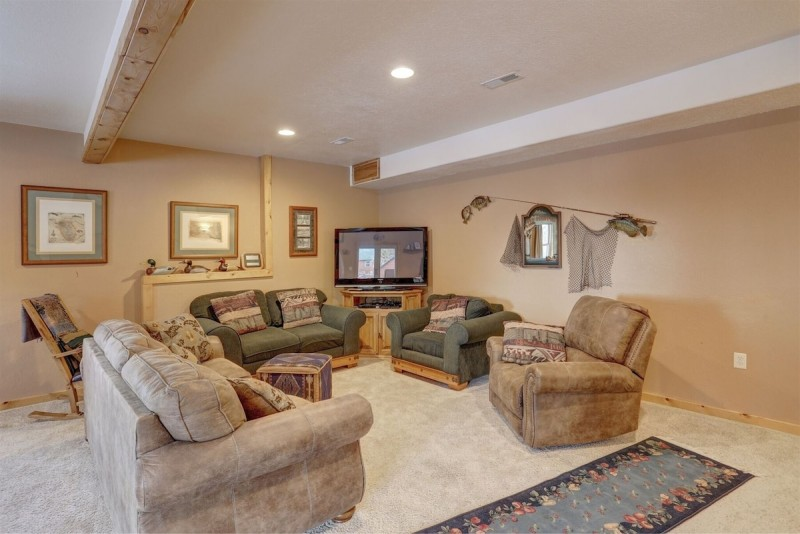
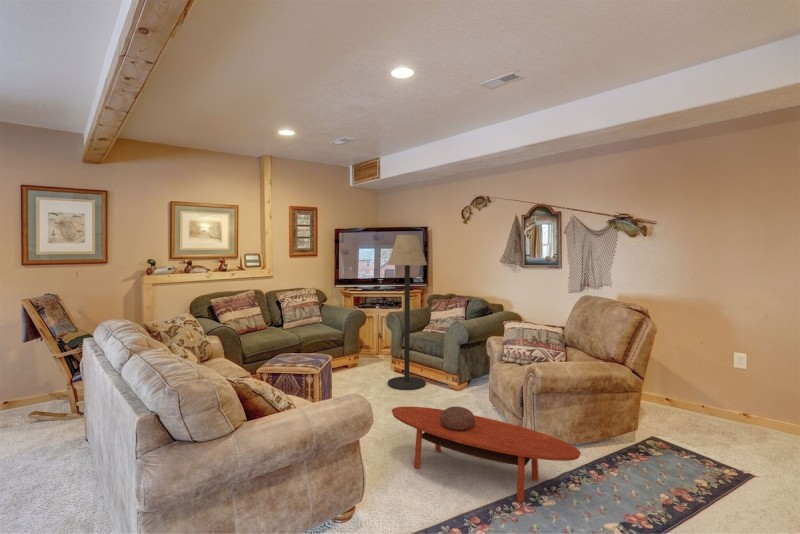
+ floor lamp (407, 309)
+ coffee table (474, 450)
+ decorative bowl (457, 416)
